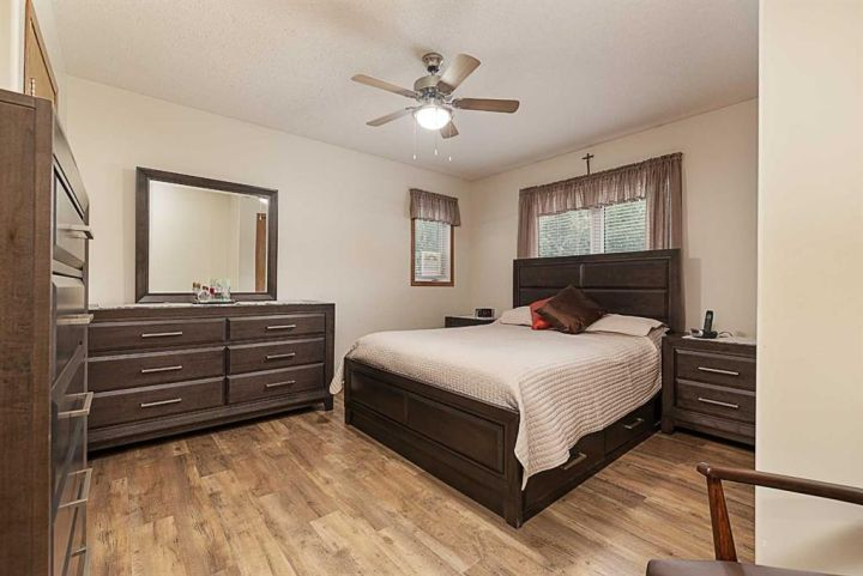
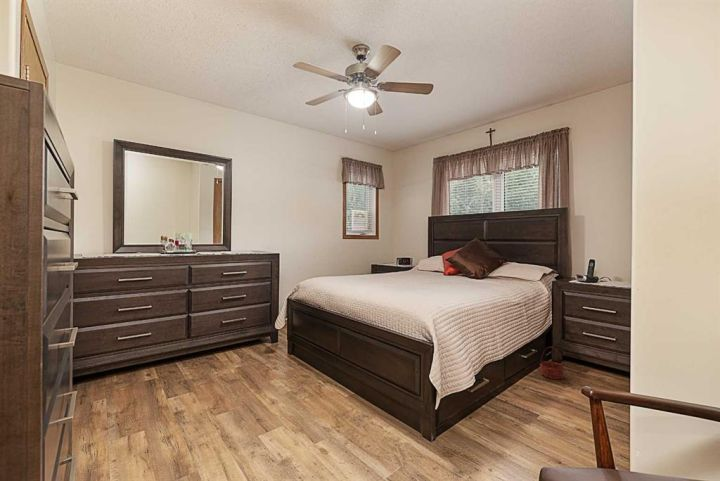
+ basket (552, 362)
